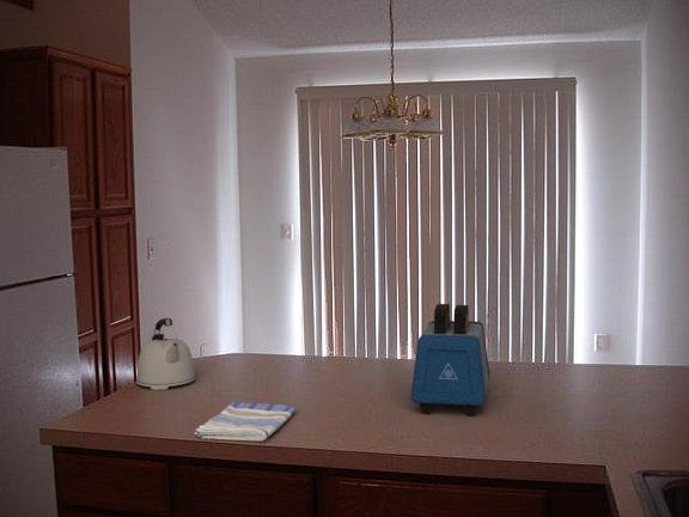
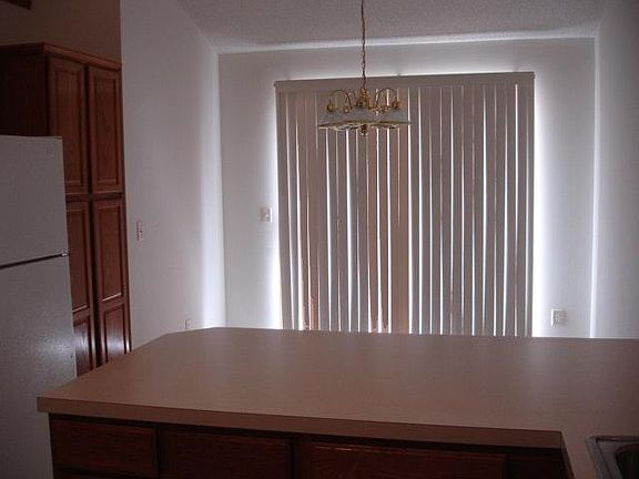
- dish towel (248, 419)
- kettle (165, 349)
- toaster (452, 352)
